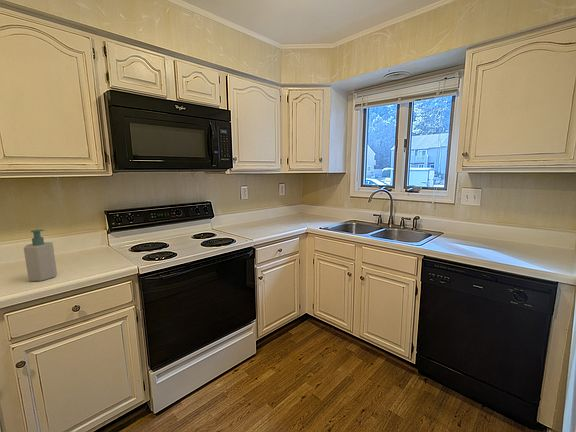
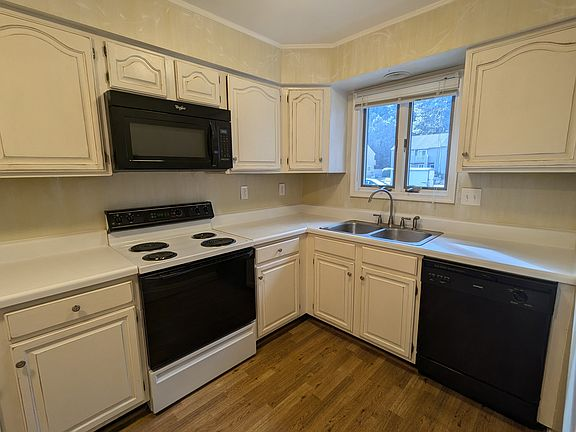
- soap bottle (39, 254)
